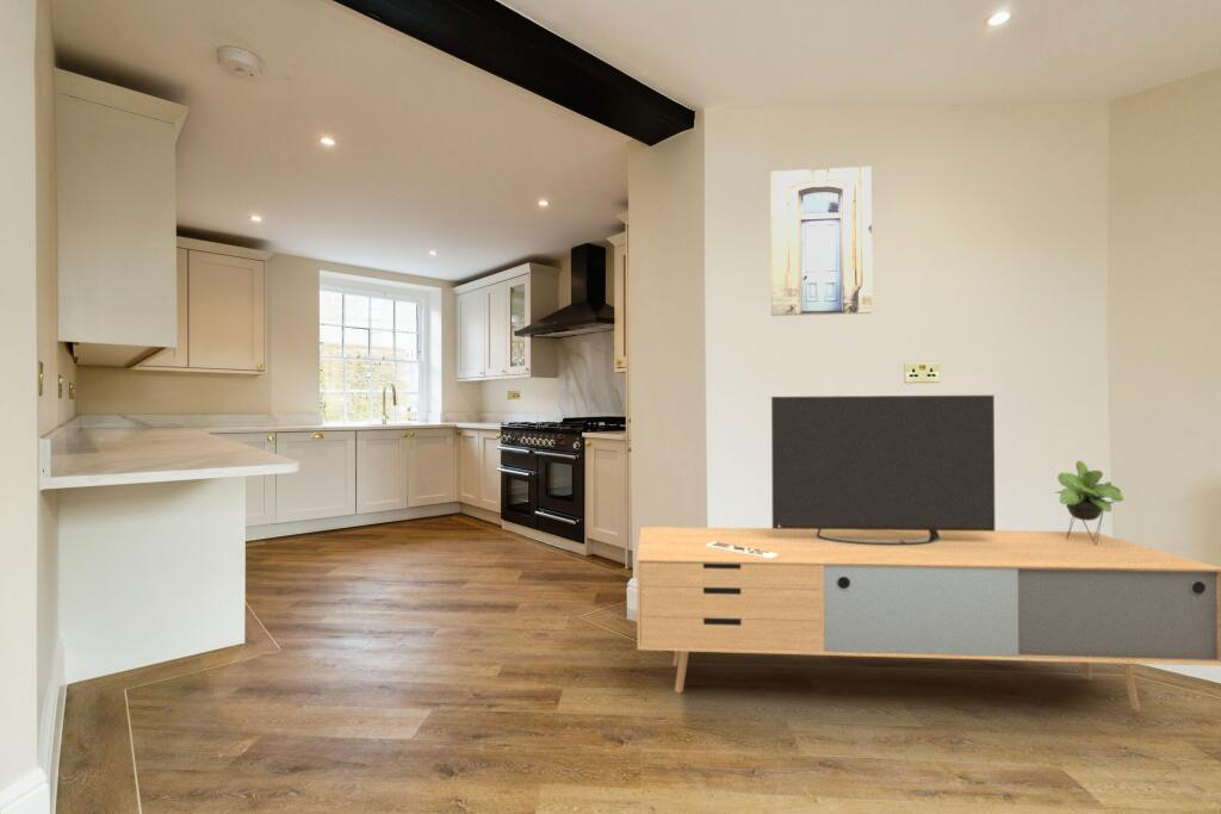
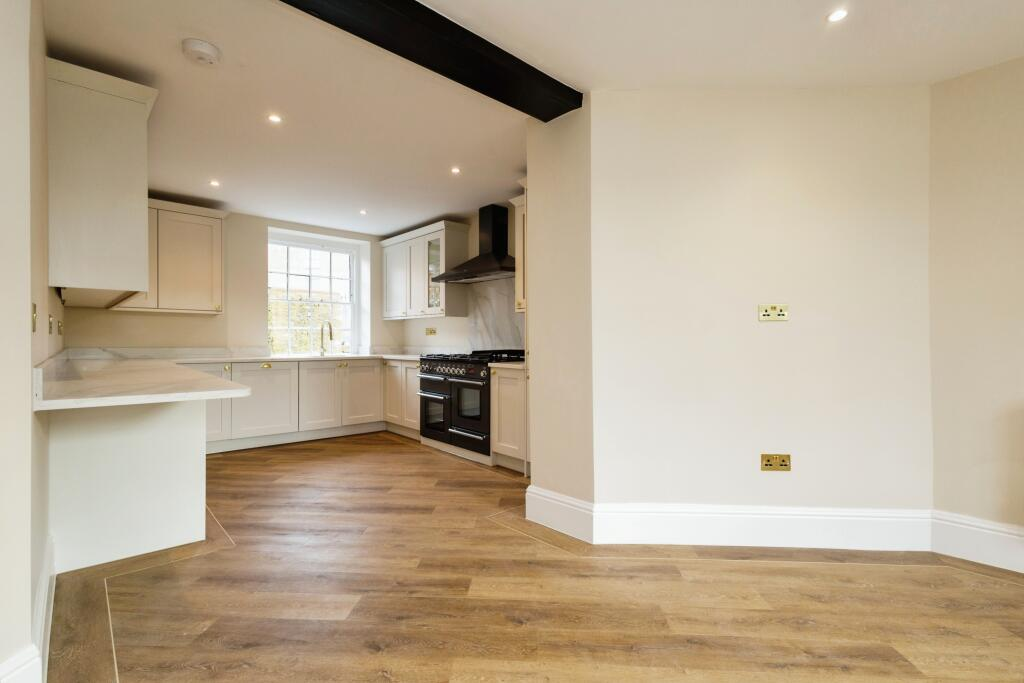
- wall art (820, 242)
- media console (885, 539)
